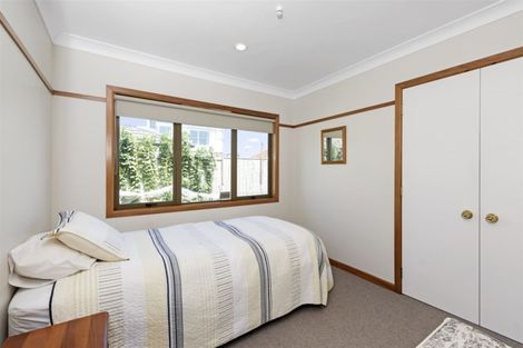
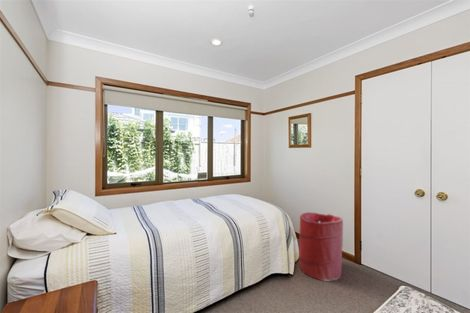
+ laundry hamper (320, 242)
